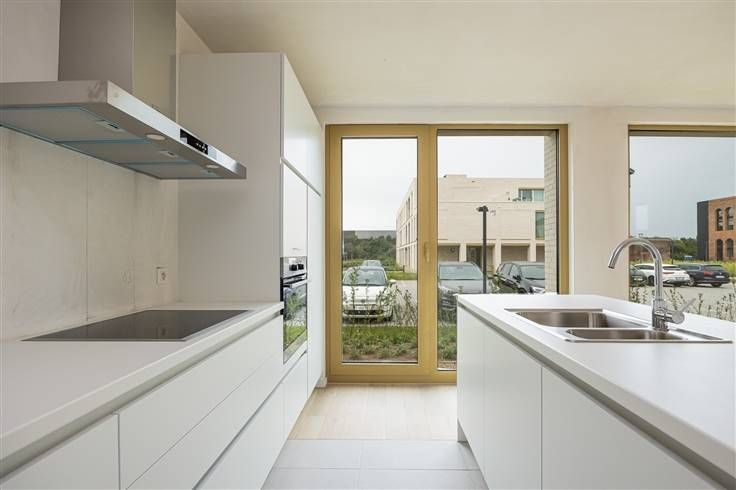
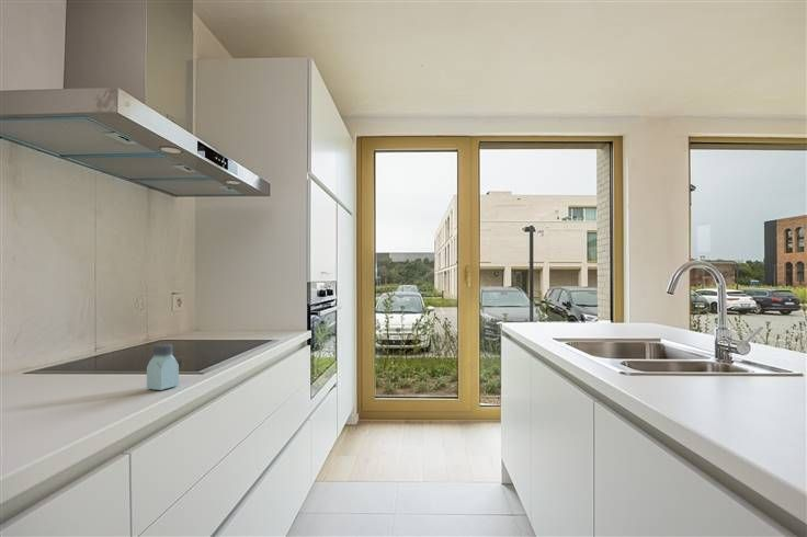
+ saltshaker (162, 366)
